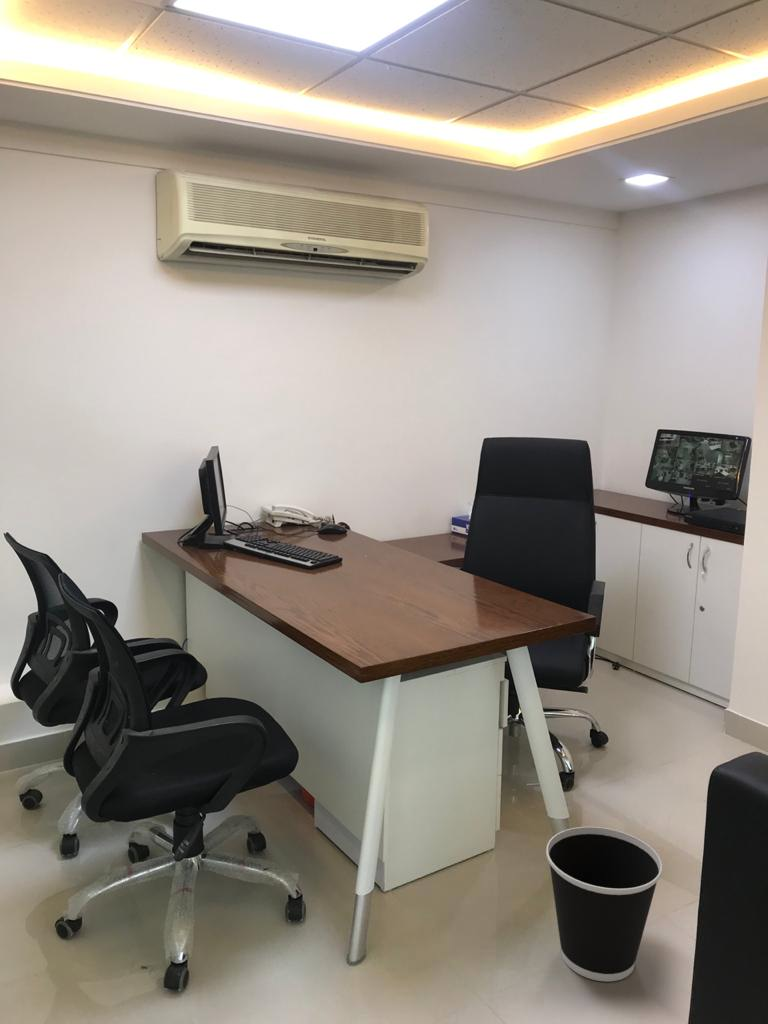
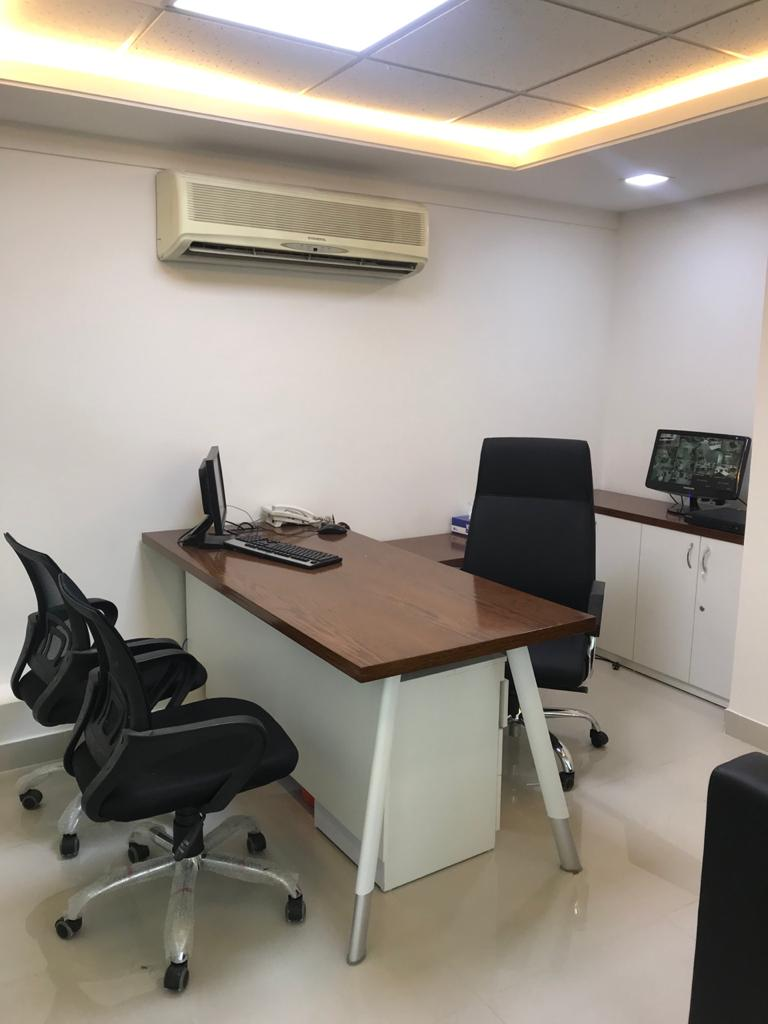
- wastebasket (600, 906)
